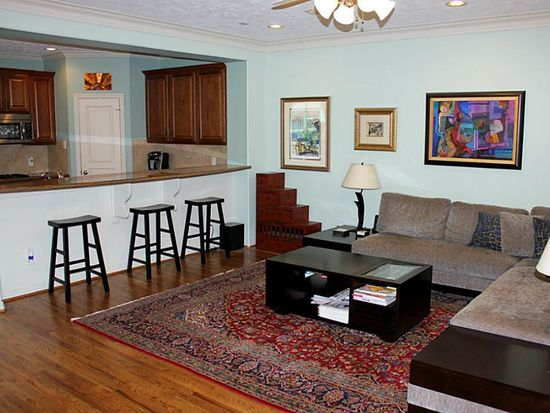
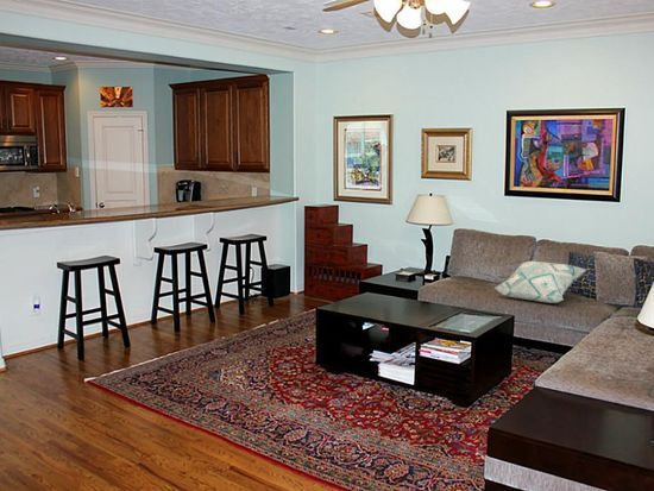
+ decorative pillow (541, 281)
